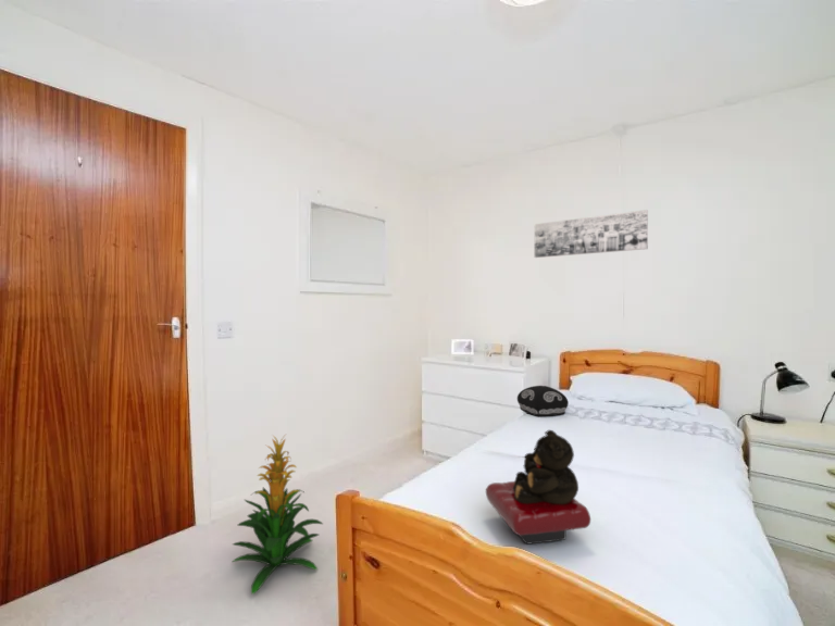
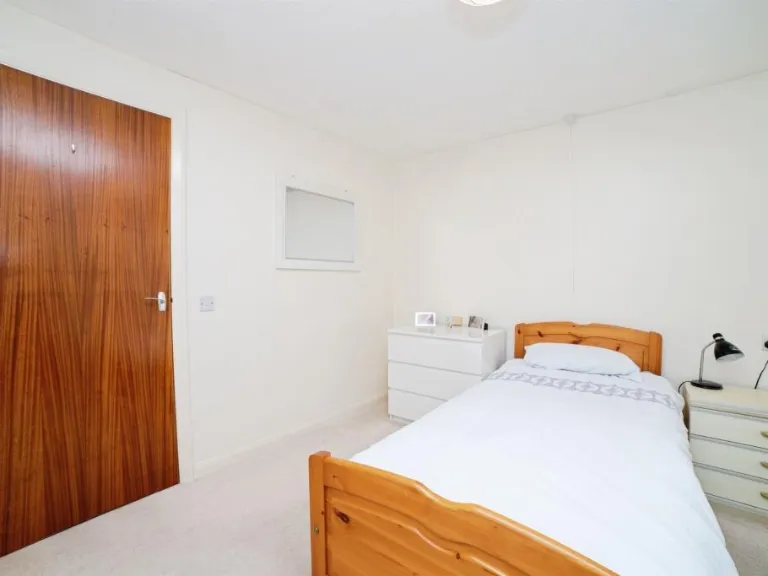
- indoor plant (276, 500)
- teddy bear (534, 483)
- cushion (541, 399)
- wall art (586, 235)
